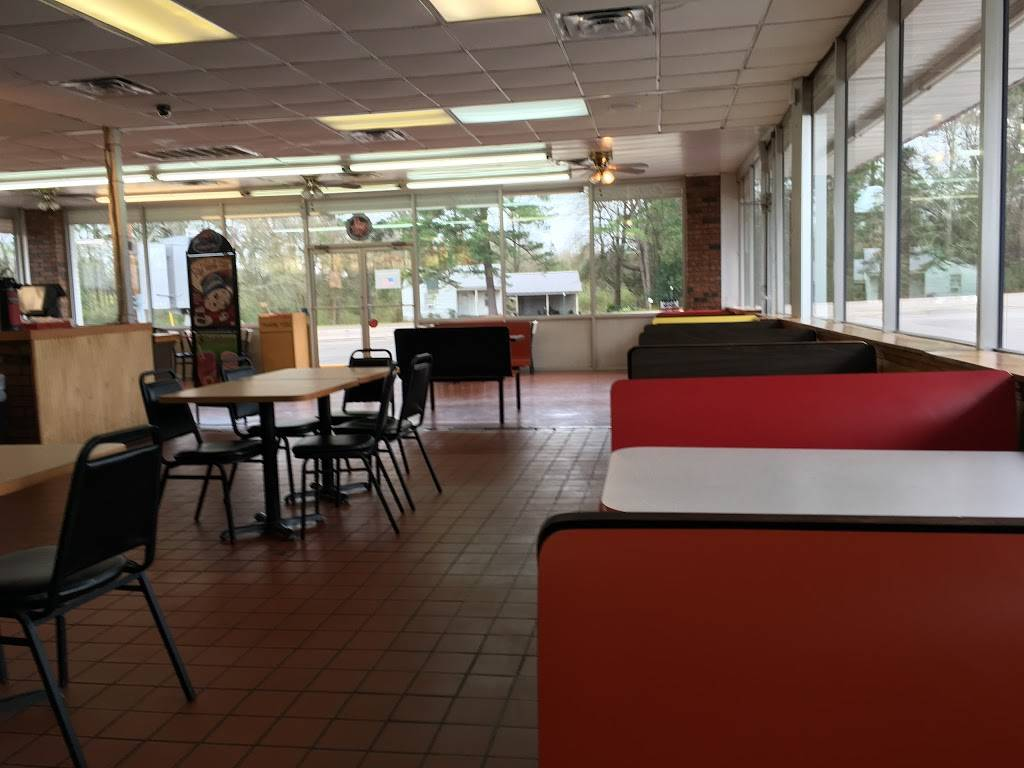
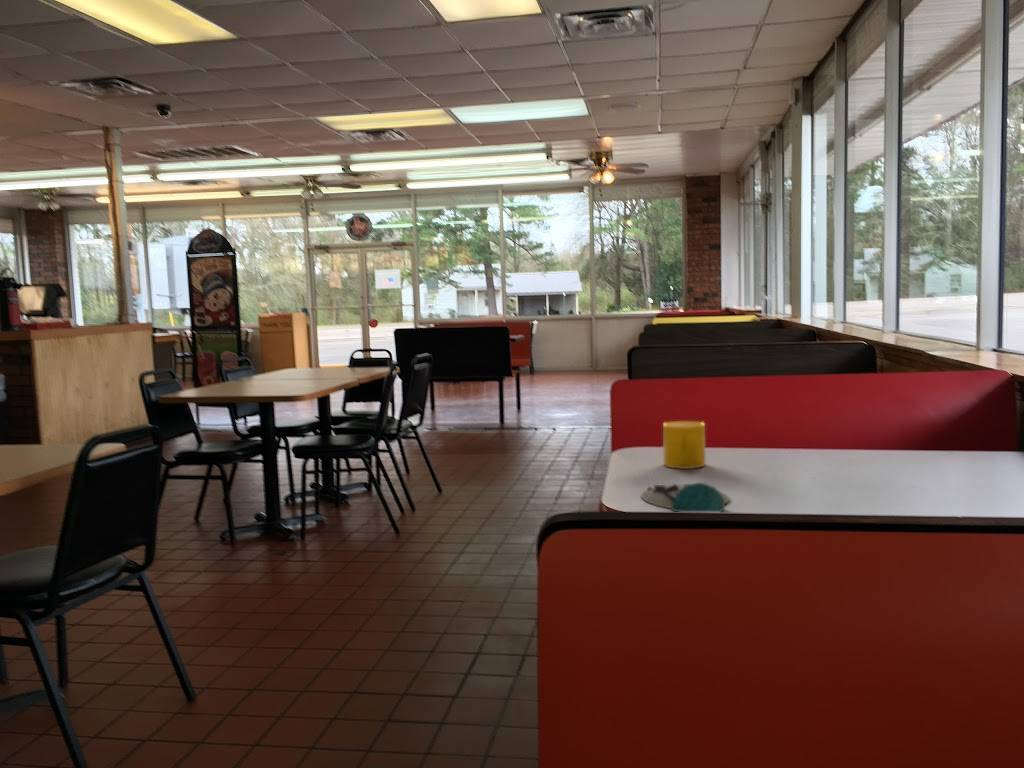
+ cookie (693, 488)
+ cup (684, 444)
